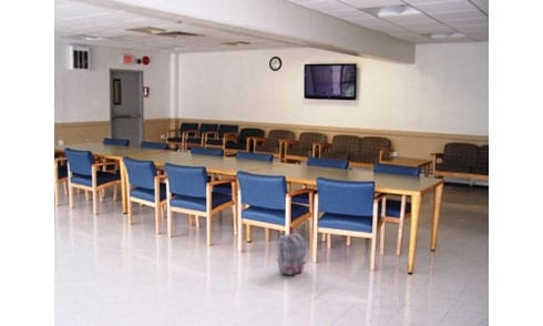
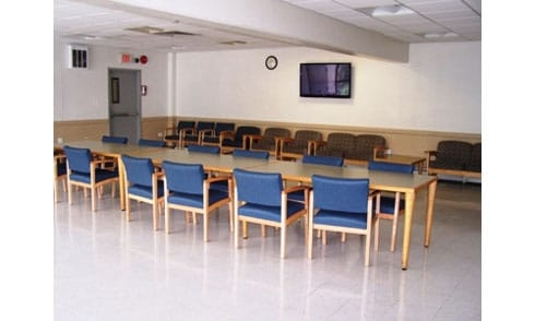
- backpack (291, 249)
